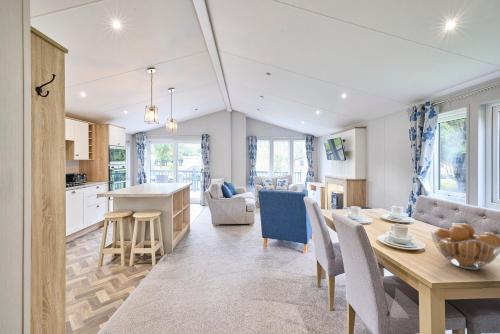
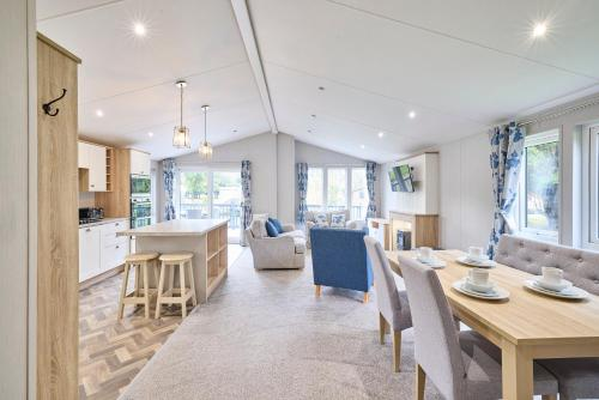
- fruit basket (464, 245)
